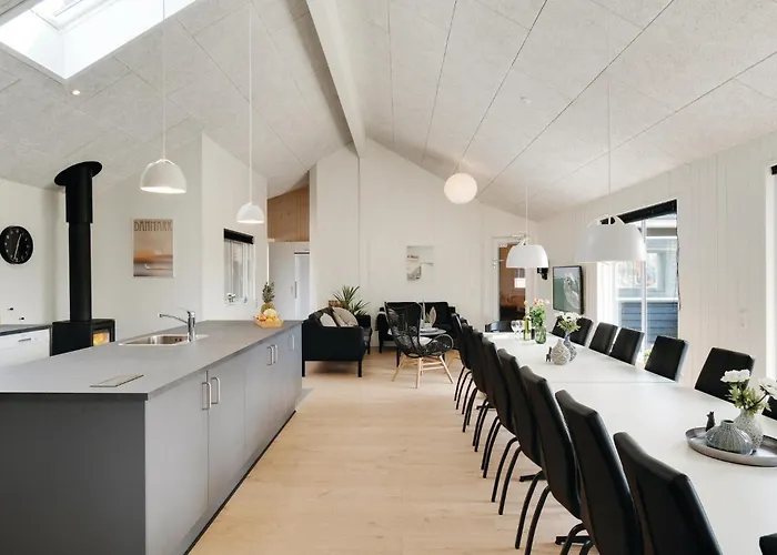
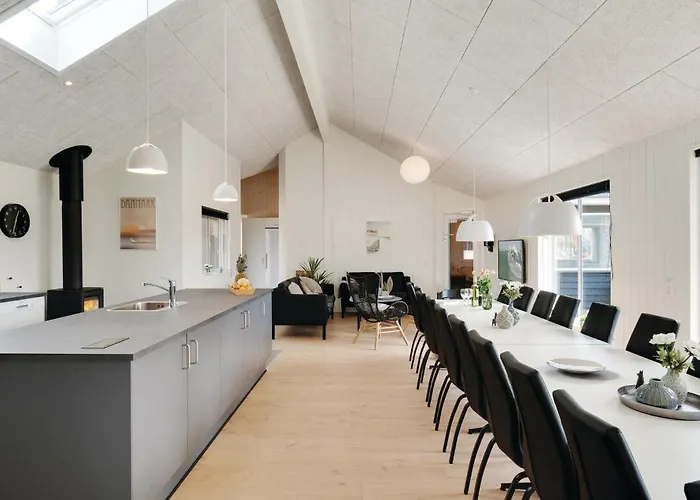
+ plate (575, 367)
